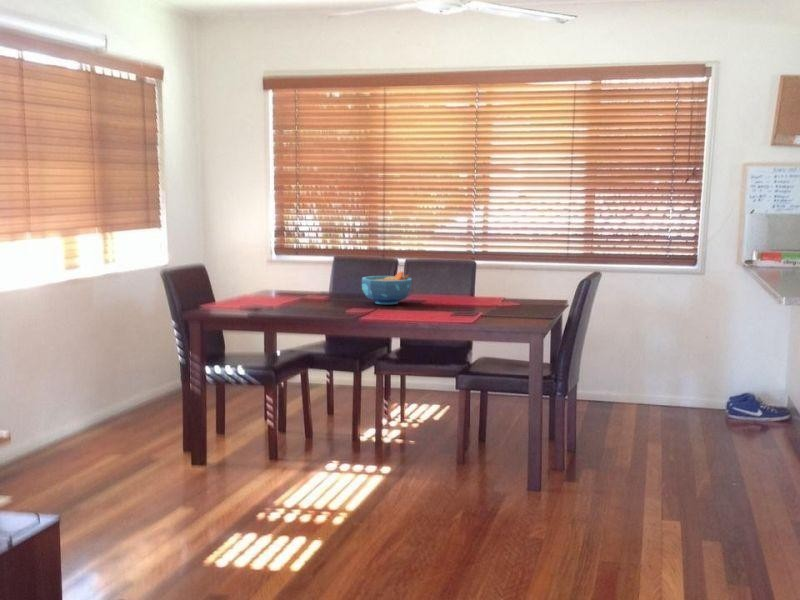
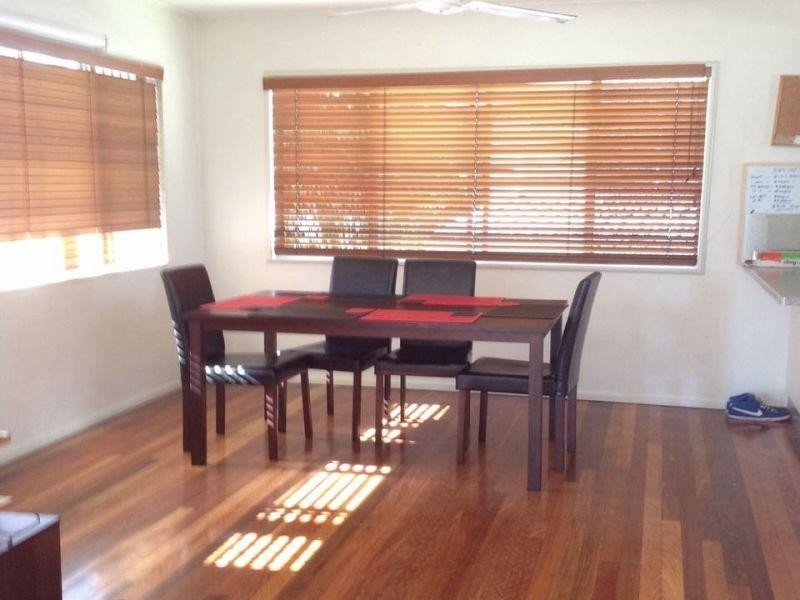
- bowl (386, 288)
